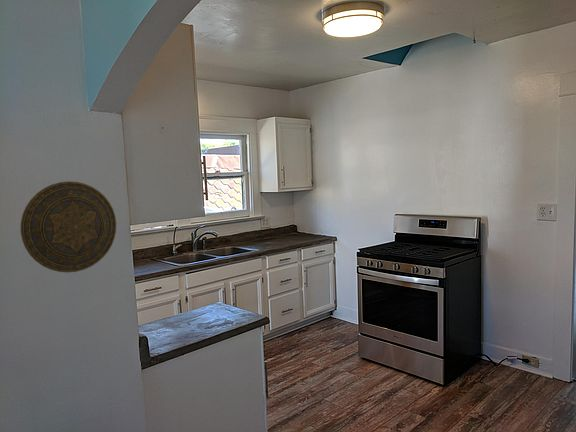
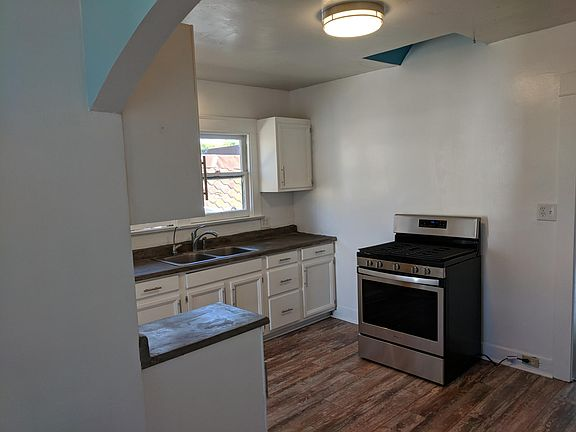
- decorative plate (73, 227)
